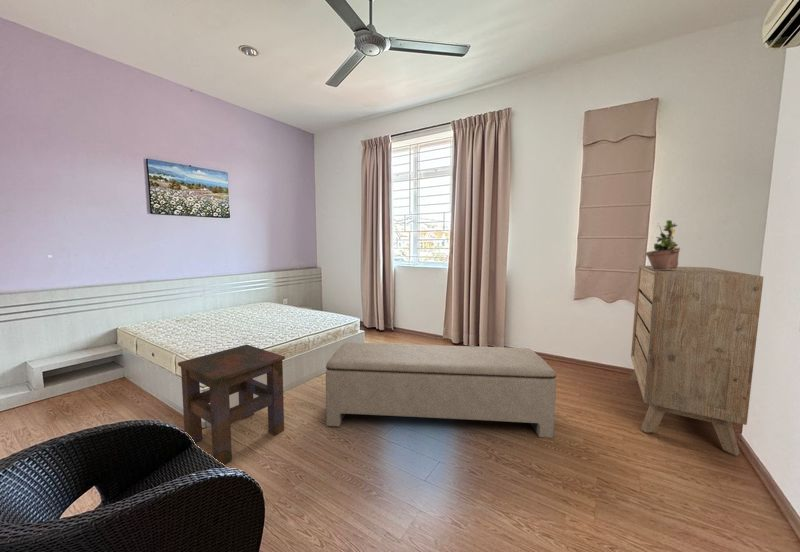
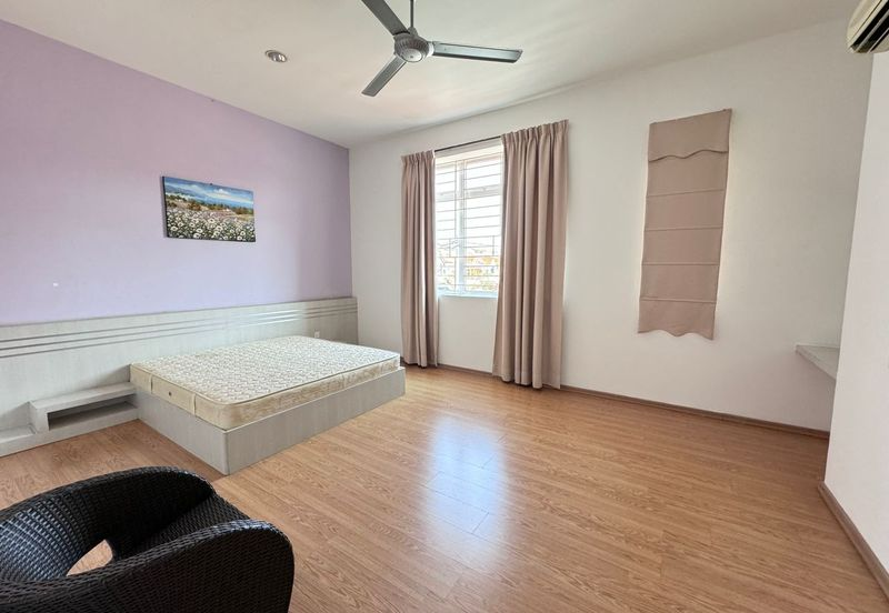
- potted plant (665, 243)
- bench (436, 383)
- dresser (678, 340)
- side table (233, 393)
